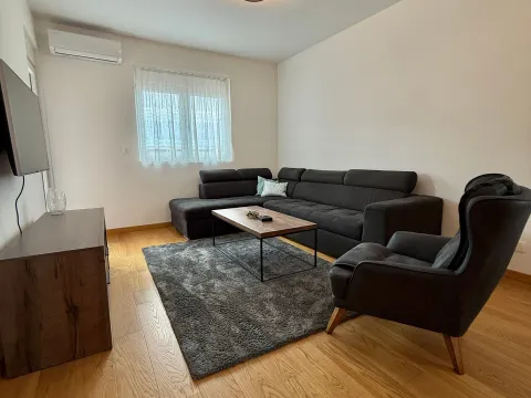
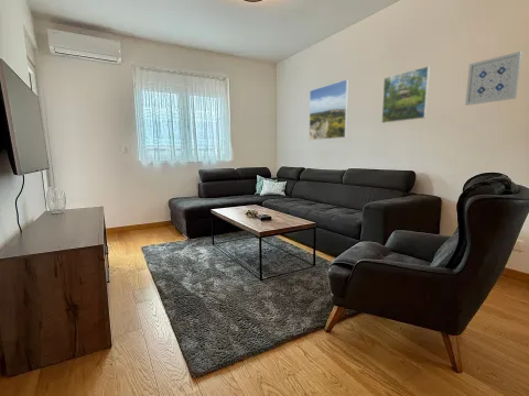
+ wall art (492, 80)
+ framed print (403, 97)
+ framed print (326, 112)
